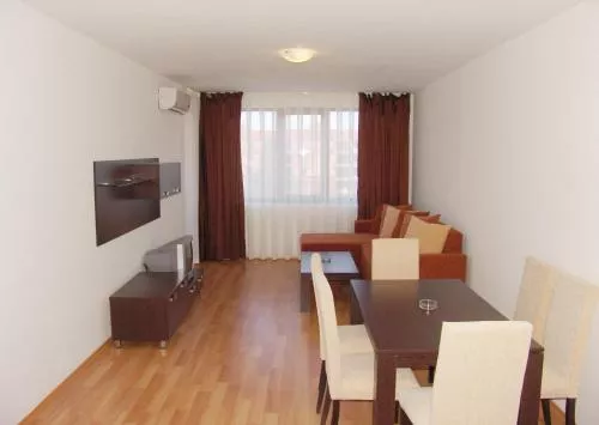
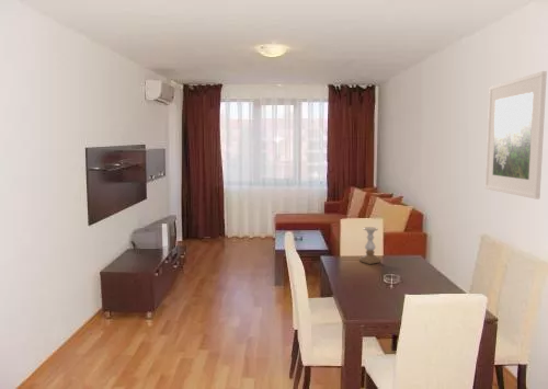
+ candle holder (369, 244)
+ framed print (512, 137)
